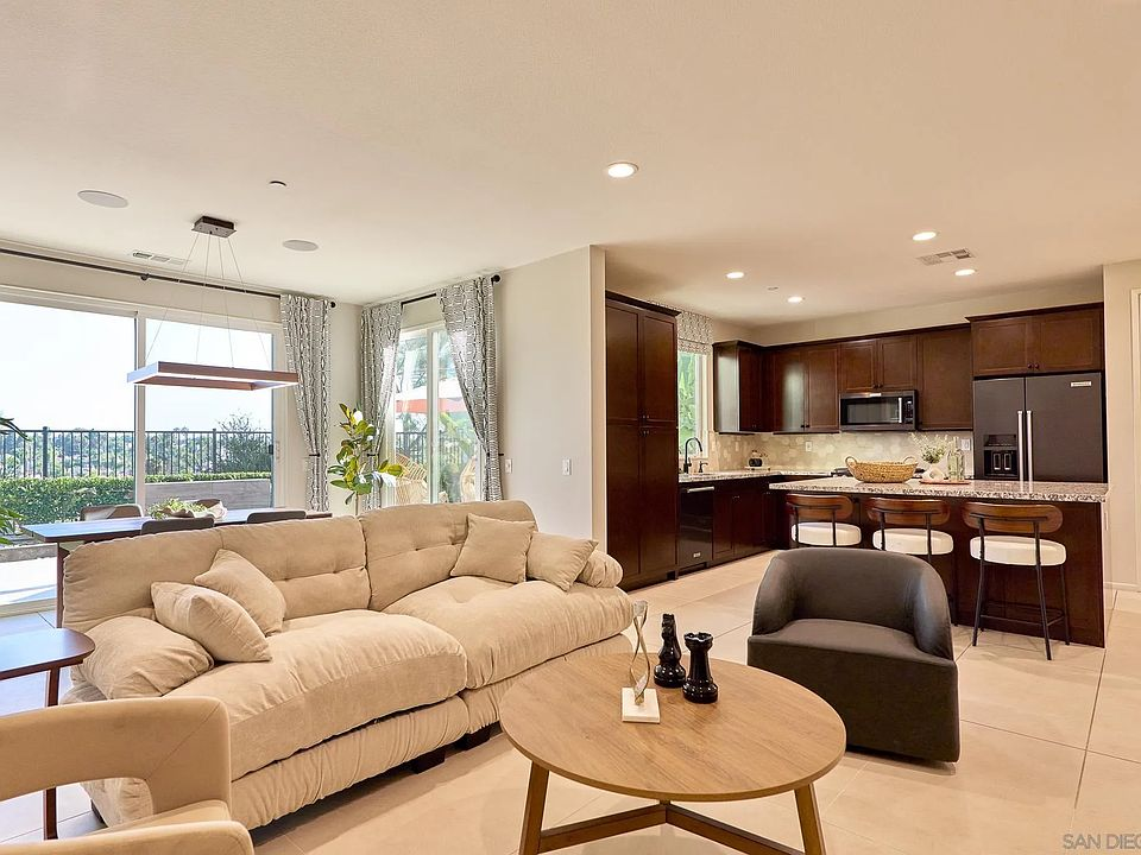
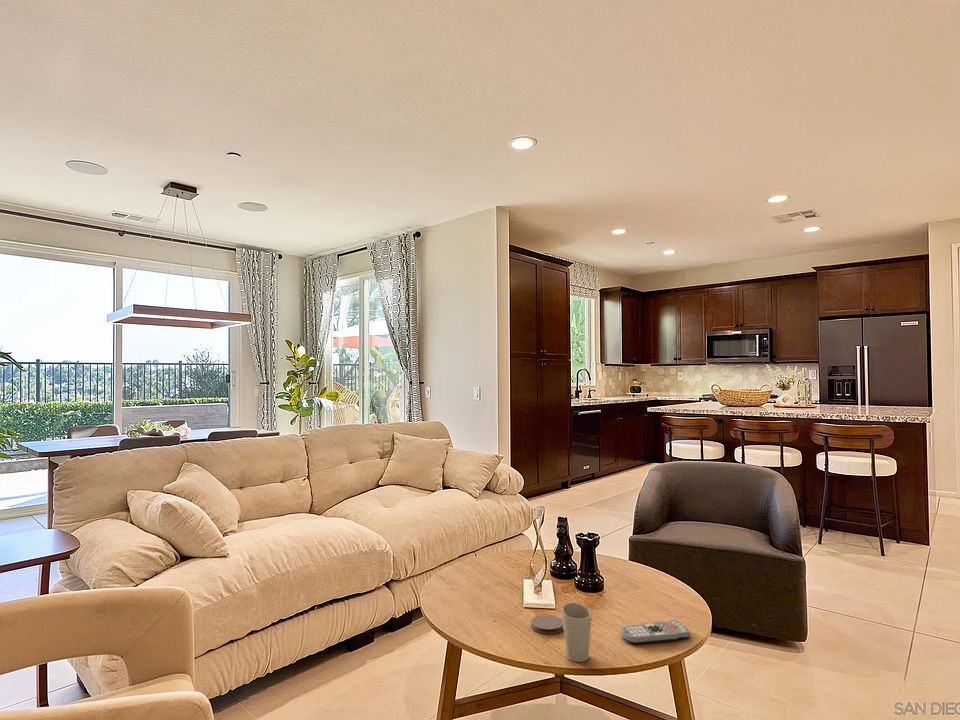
+ remote control (654, 632)
+ cup (576, 632)
+ coaster (547, 623)
